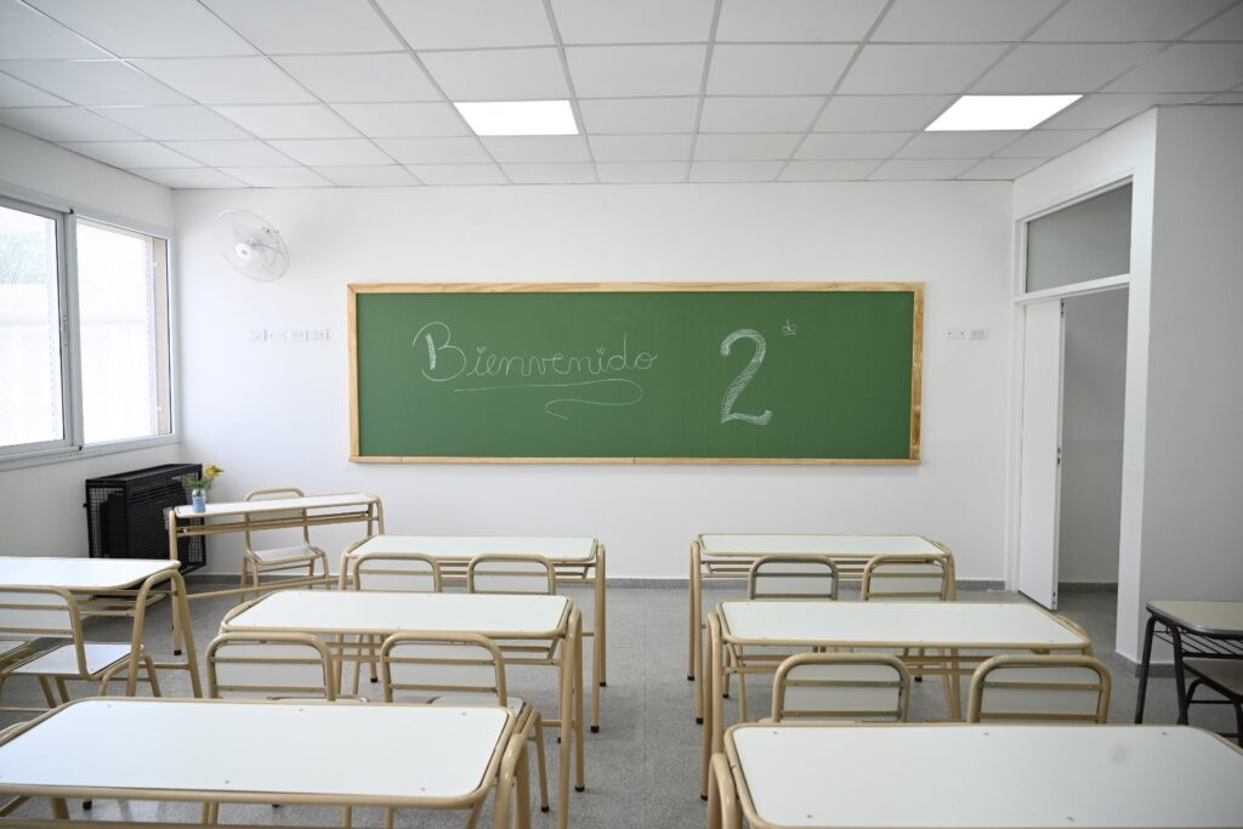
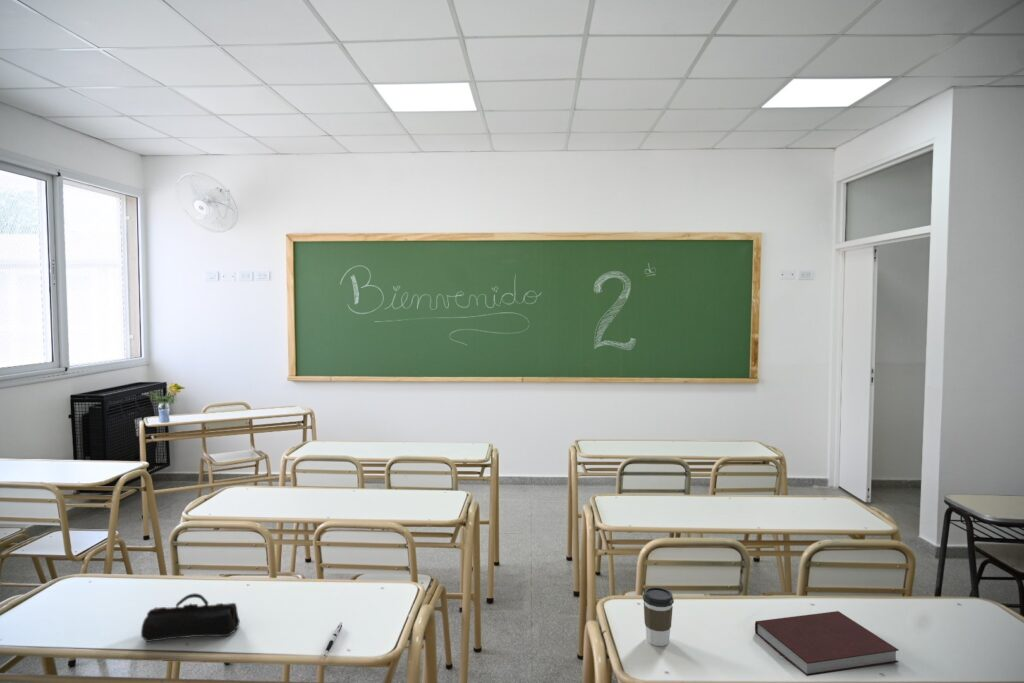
+ notebook (823, 640)
+ pencil case (191, 614)
+ pen (333, 638)
+ coffee cup (657, 616)
